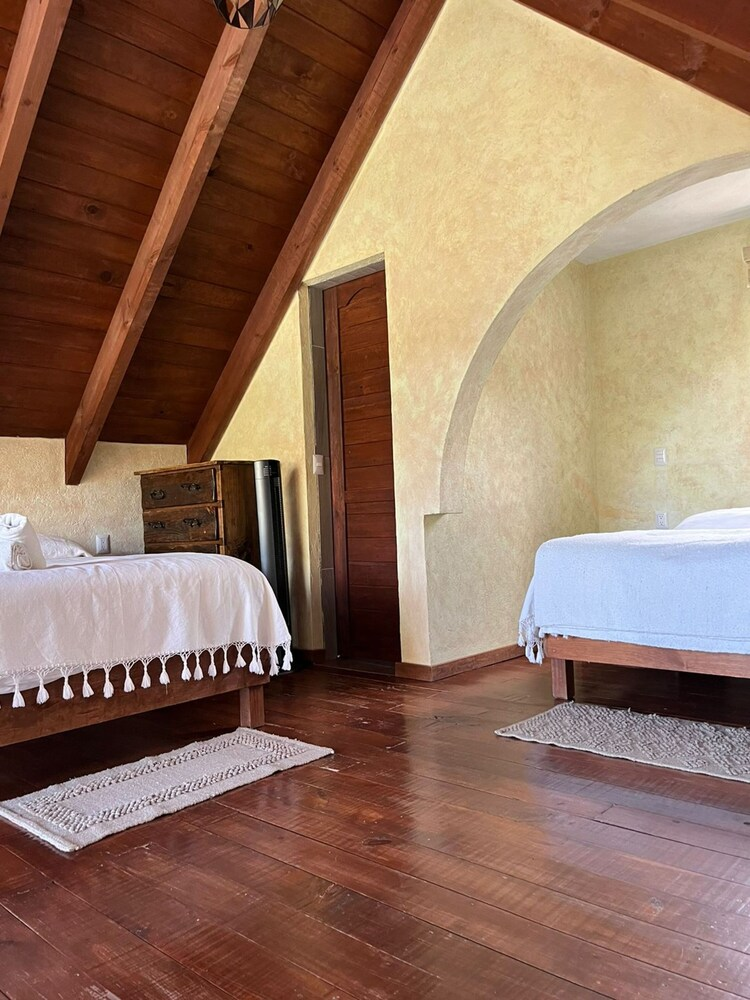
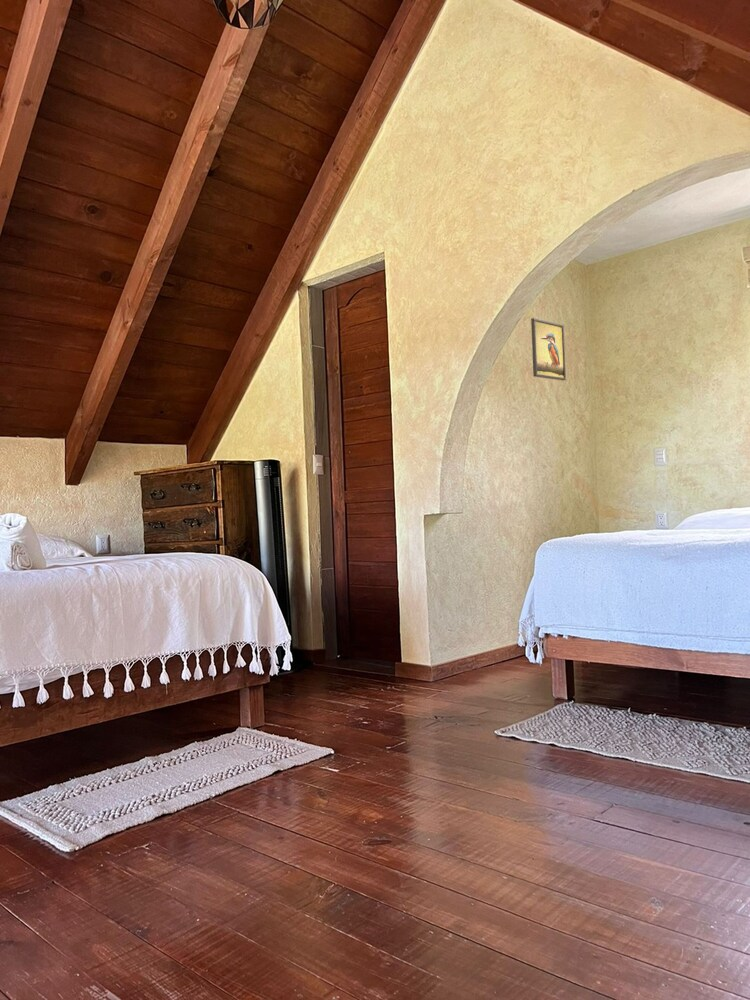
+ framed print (548, 350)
